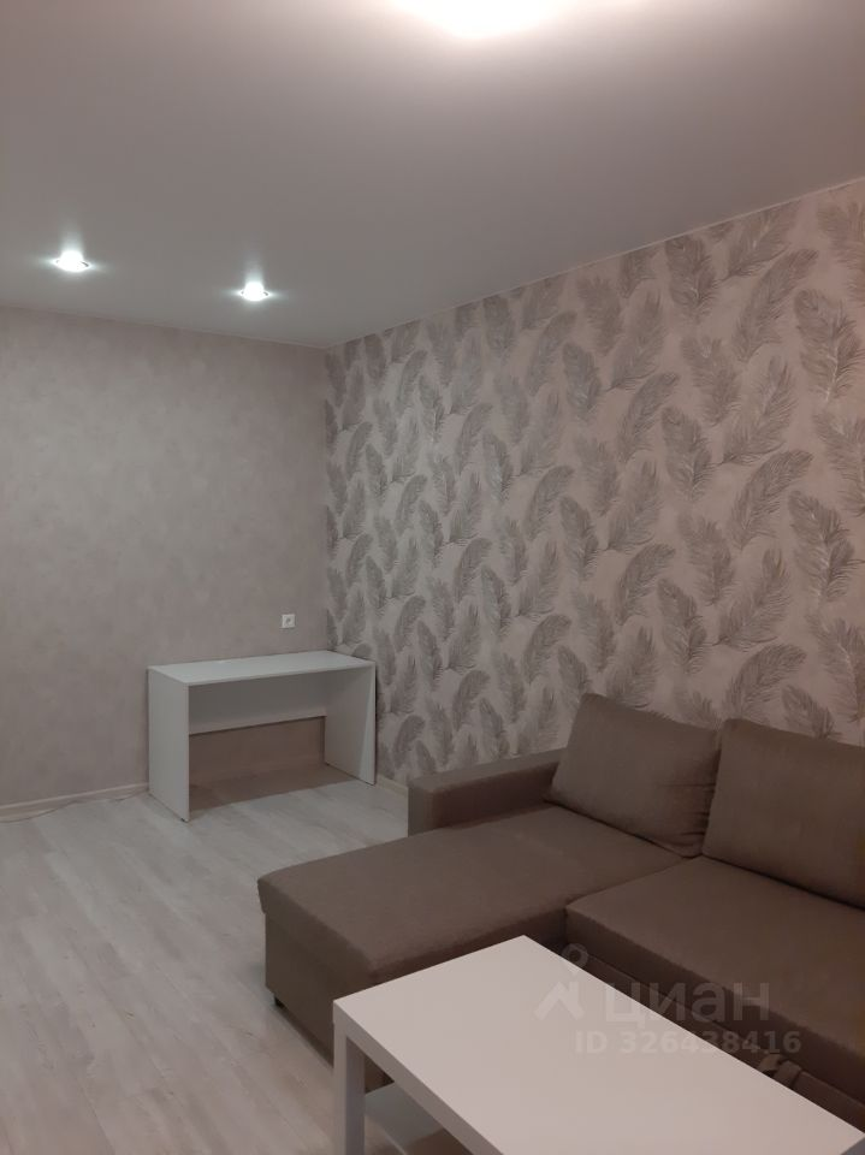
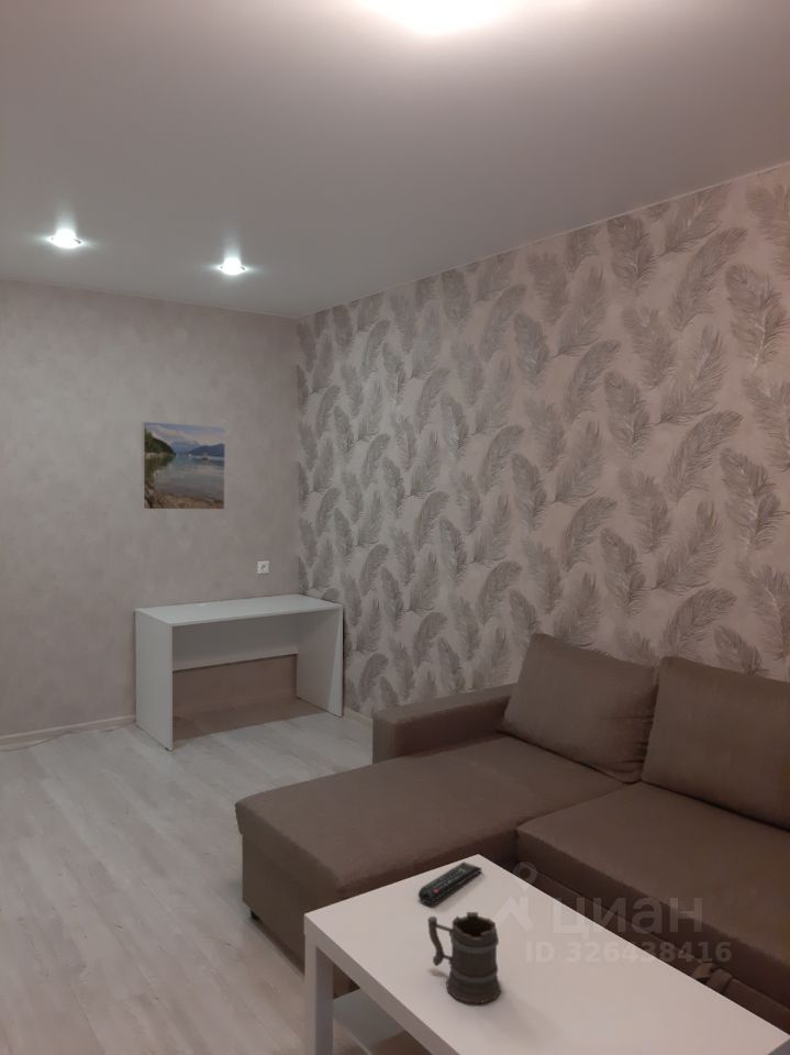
+ mug (461, 951)
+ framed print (185, 467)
+ remote control (450, 880)
